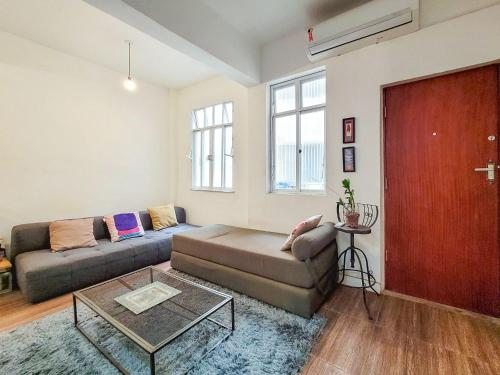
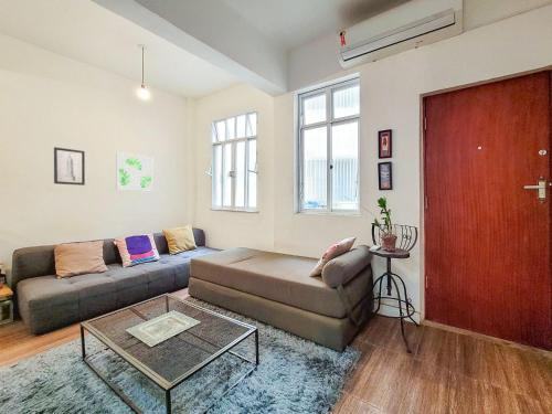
+ wall art (70, 167)
+ wall art (135, 172)
